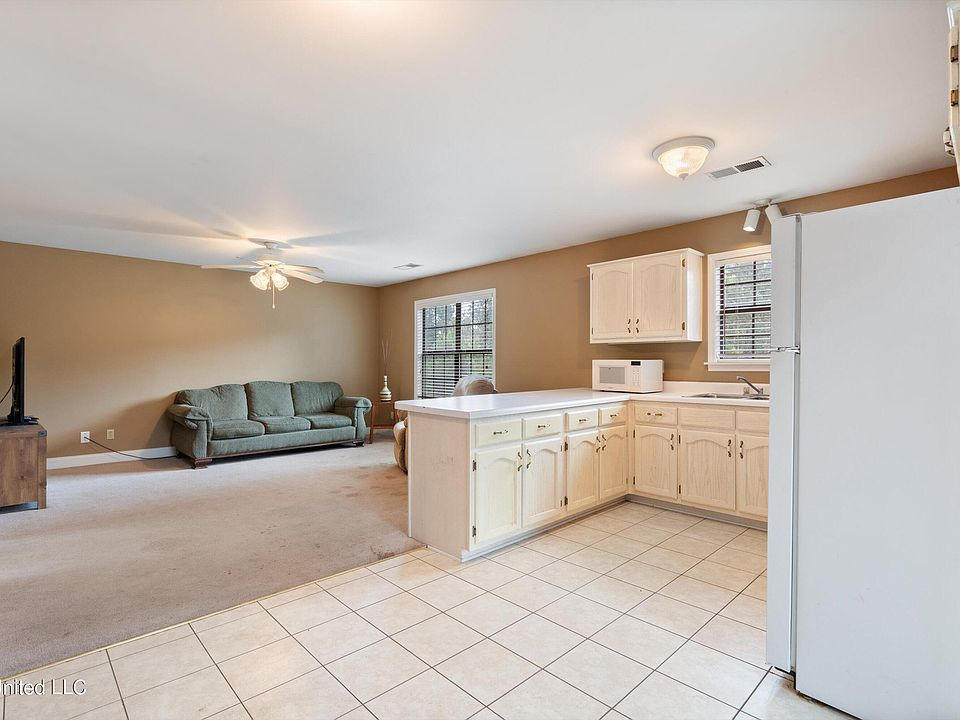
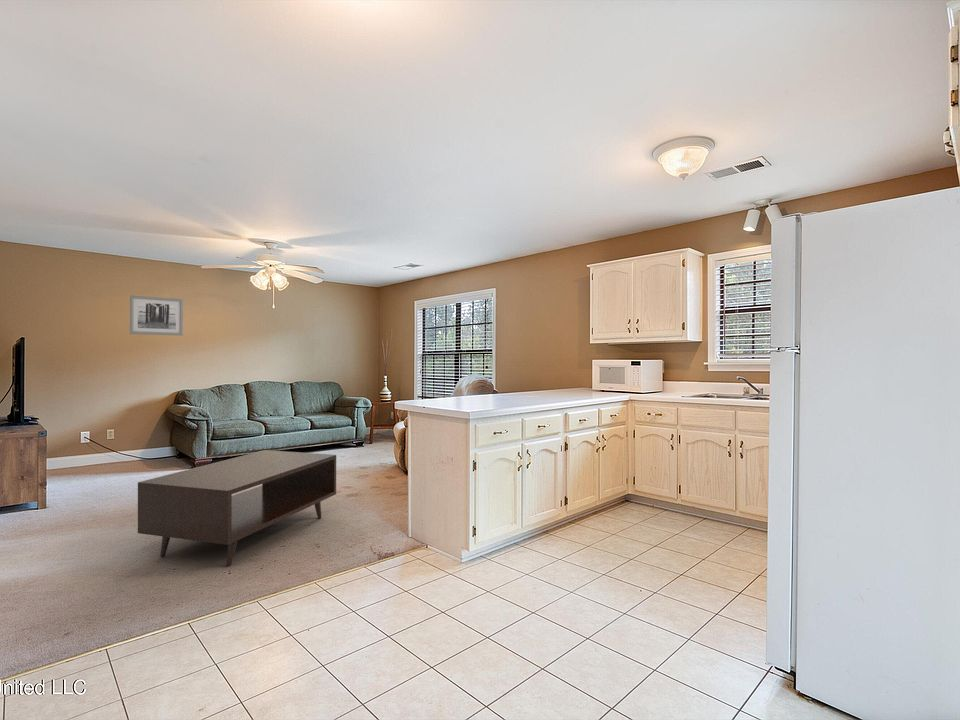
+ coffee table (249, 501)
+ wall art (157, 316)
